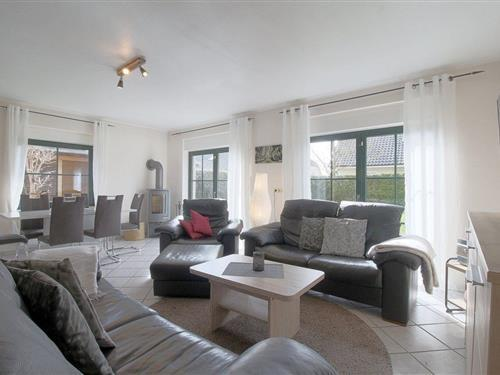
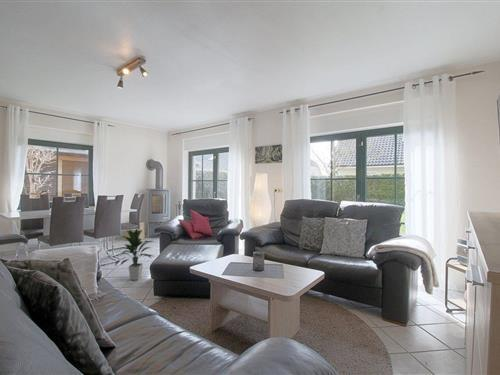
+ indoor plant (134, 252)
